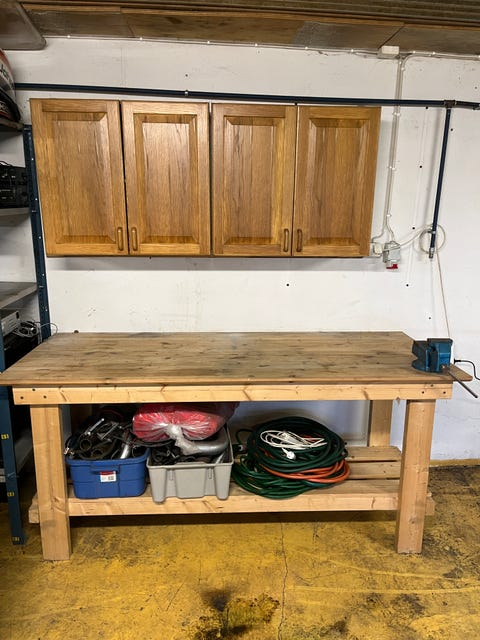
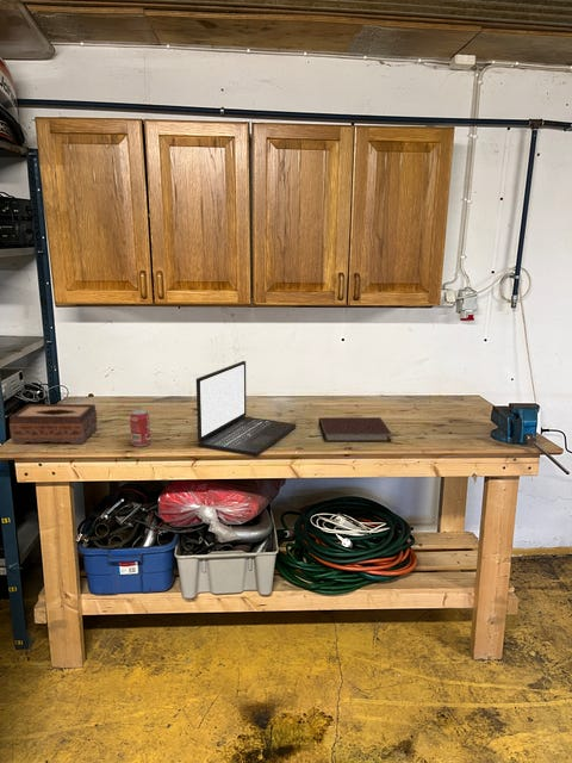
+ beverage can (139, 427)
+ notebook (353, 428)
+ laptop (244, 404)
+ tissue box (55, 423)
